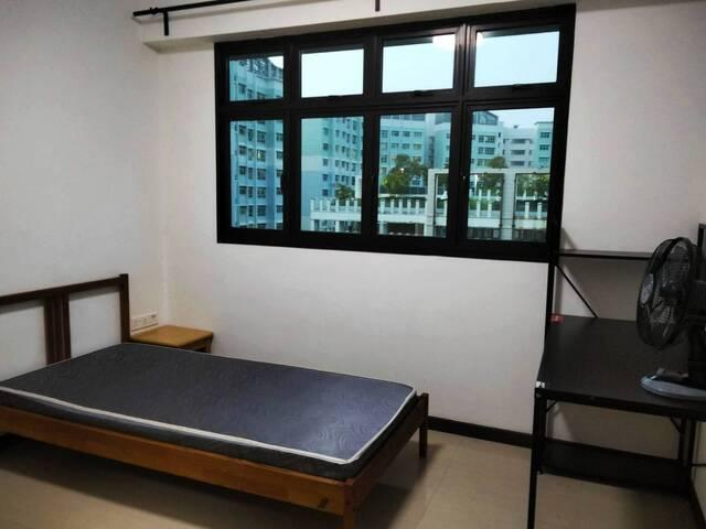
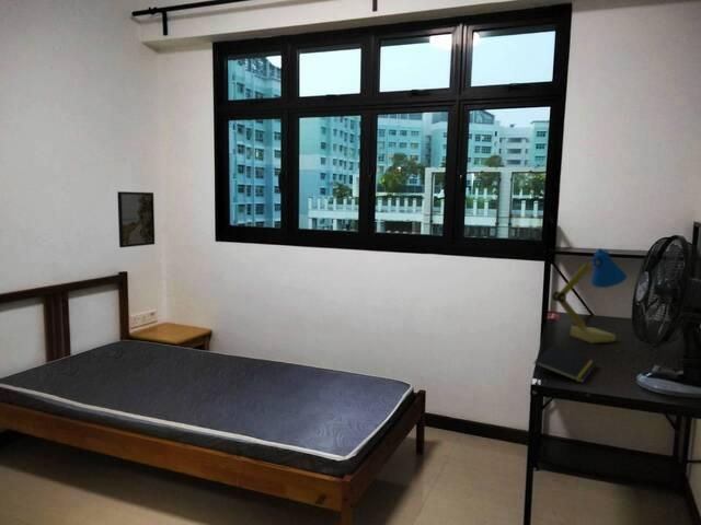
+ desk lamp (594, 285)
+ notepad (565, 363)
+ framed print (137, 219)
